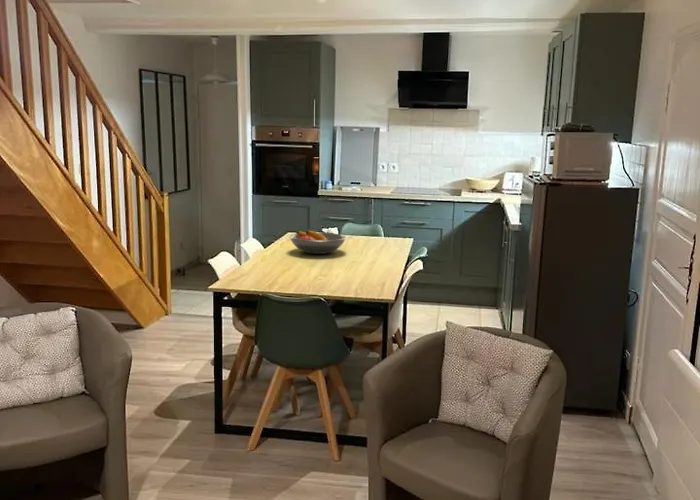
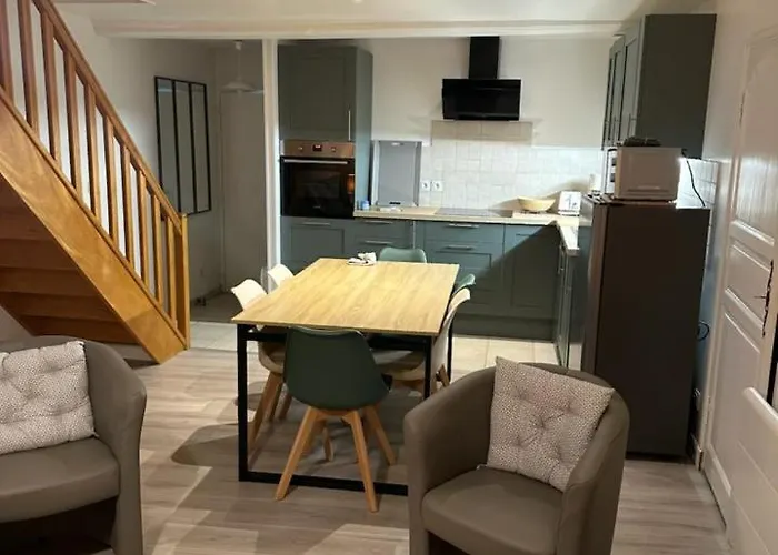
- fruit bowl (317, 242)
